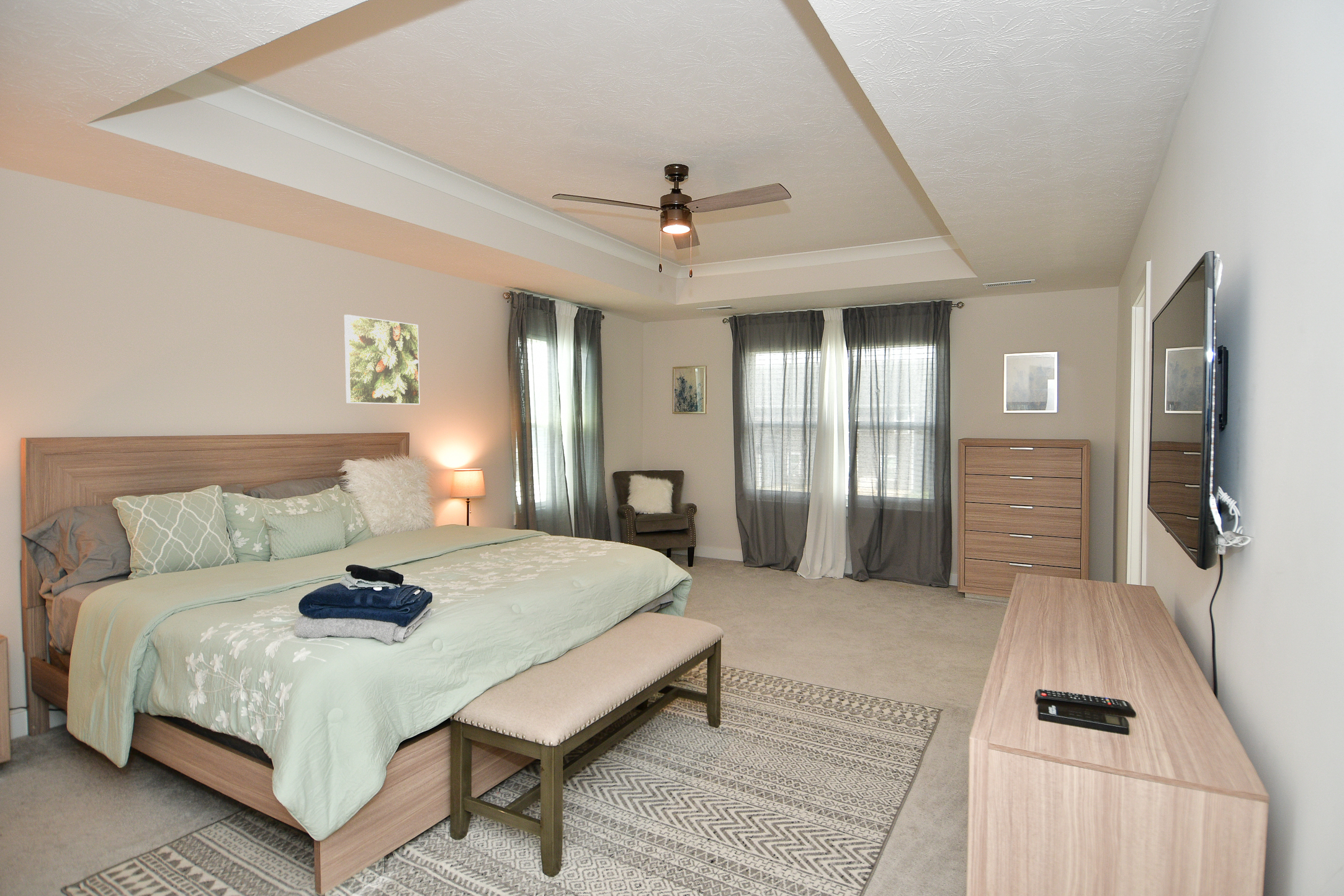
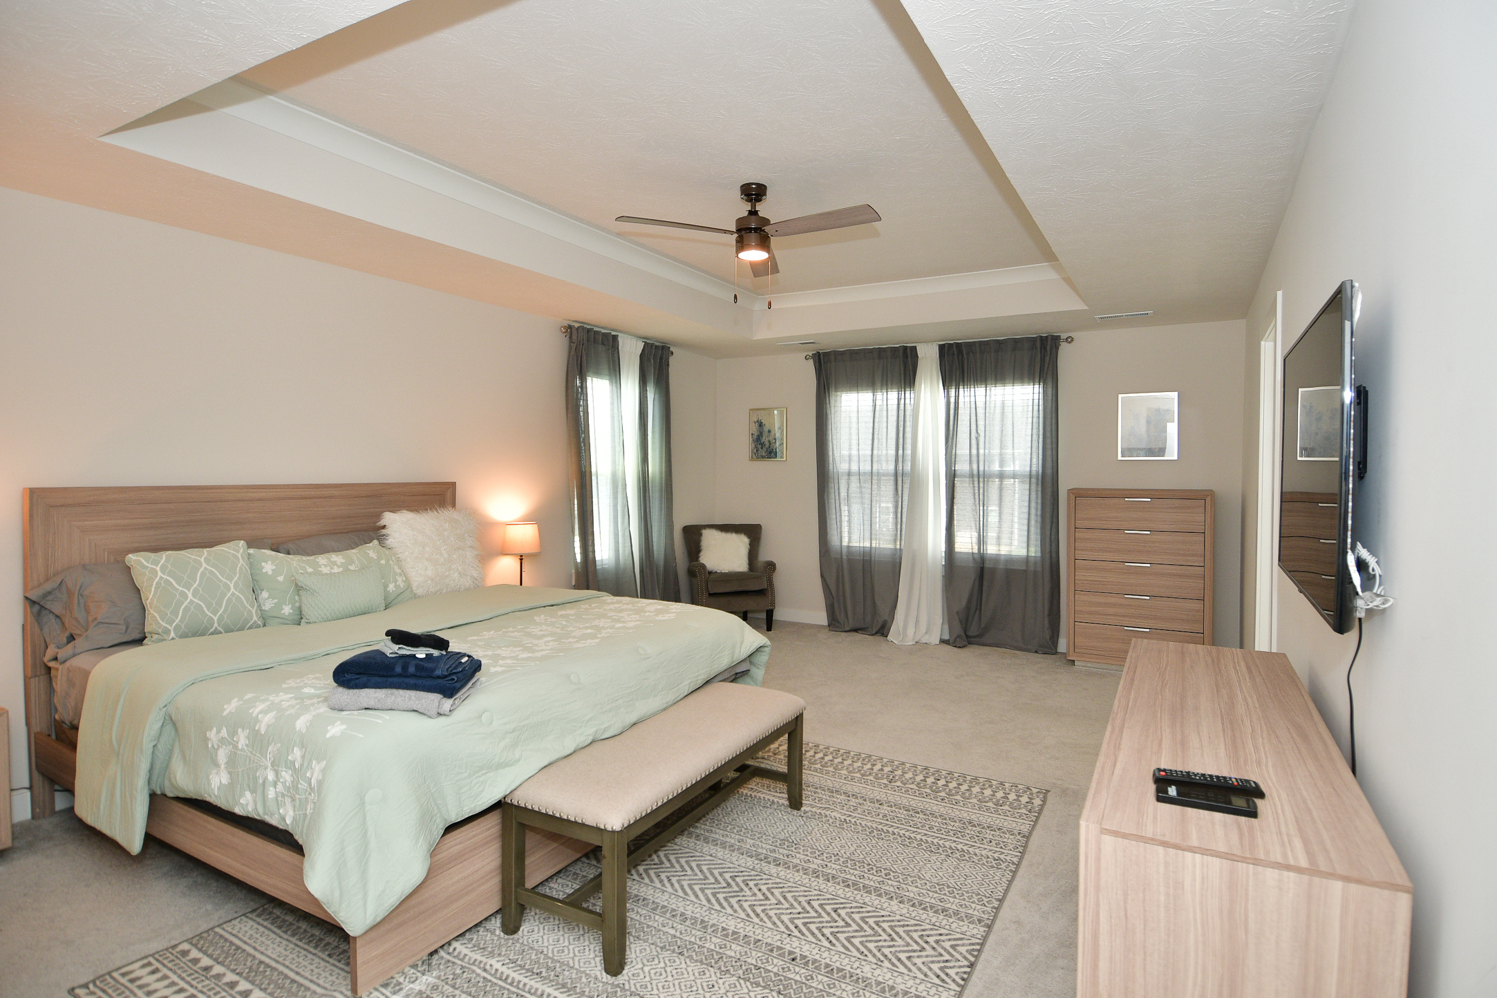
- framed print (383, 362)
